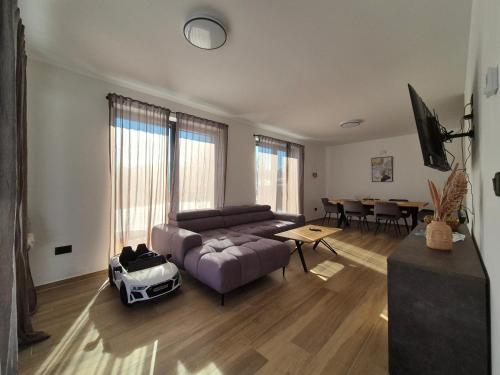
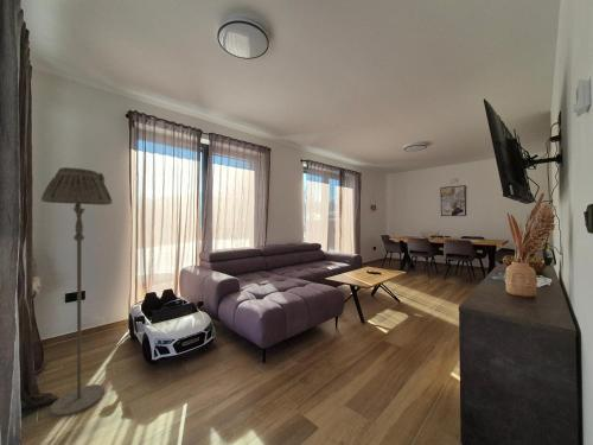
+ floor lamp (78, 286)
